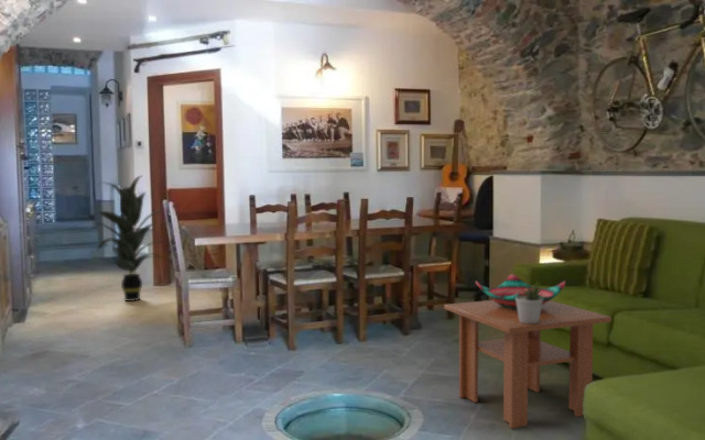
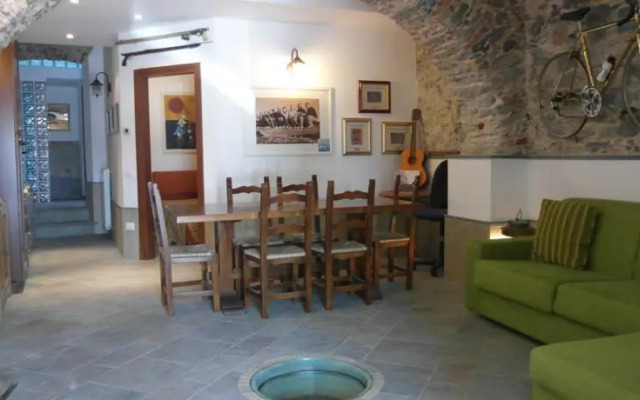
- decorative bowl (520, 293)
- indoor plant (131, 238)
- coffee table (522, 358)
- potted plant (530, 300)
